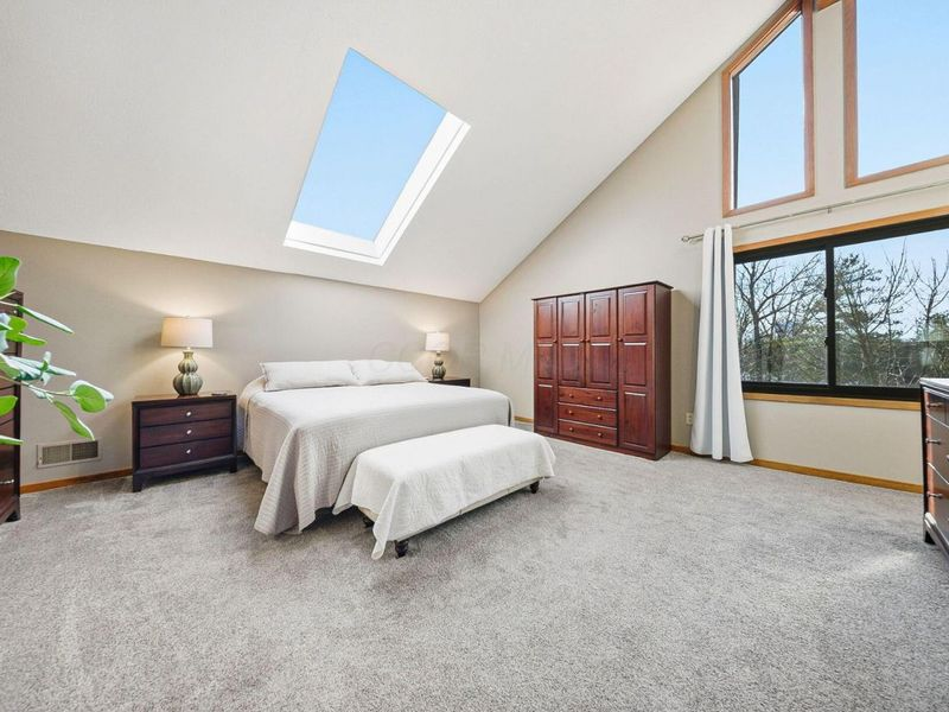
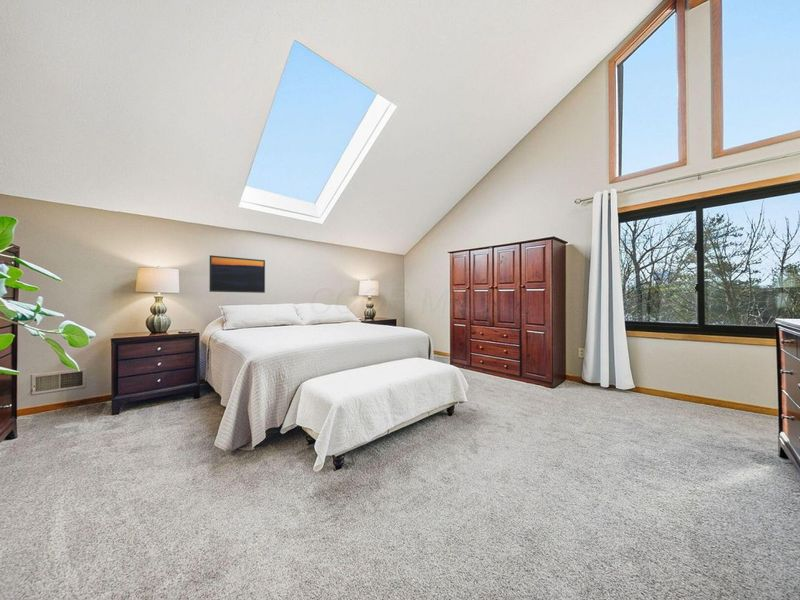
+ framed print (238, 275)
